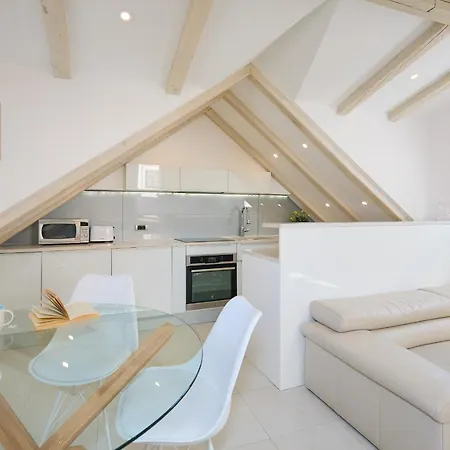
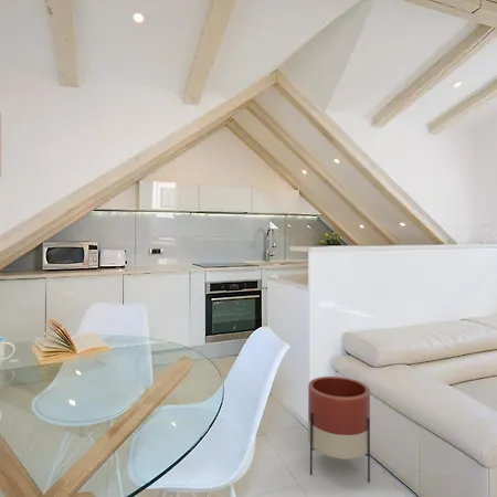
+ planter (337, 426)
